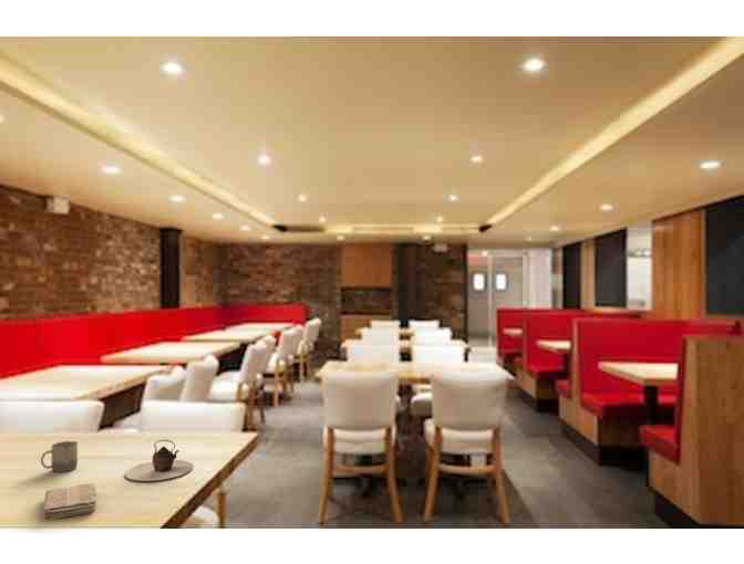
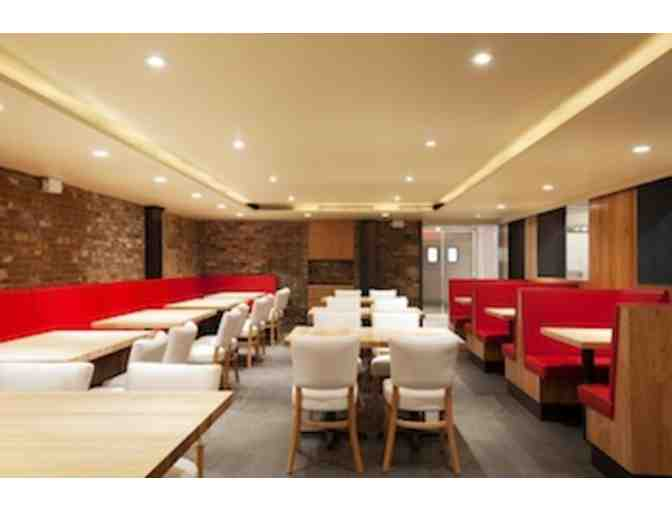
- cup (59, 457)
- teapot (159, 455)
- washcloth (70, 499)
